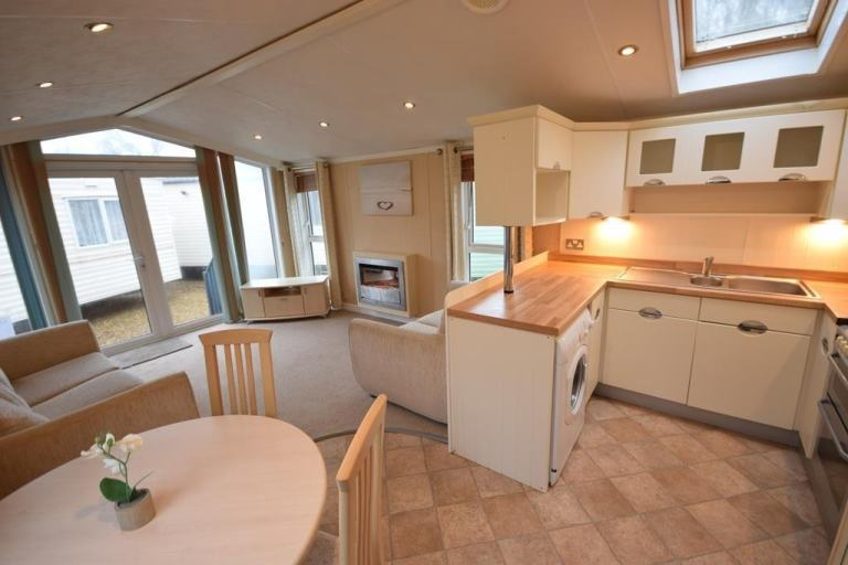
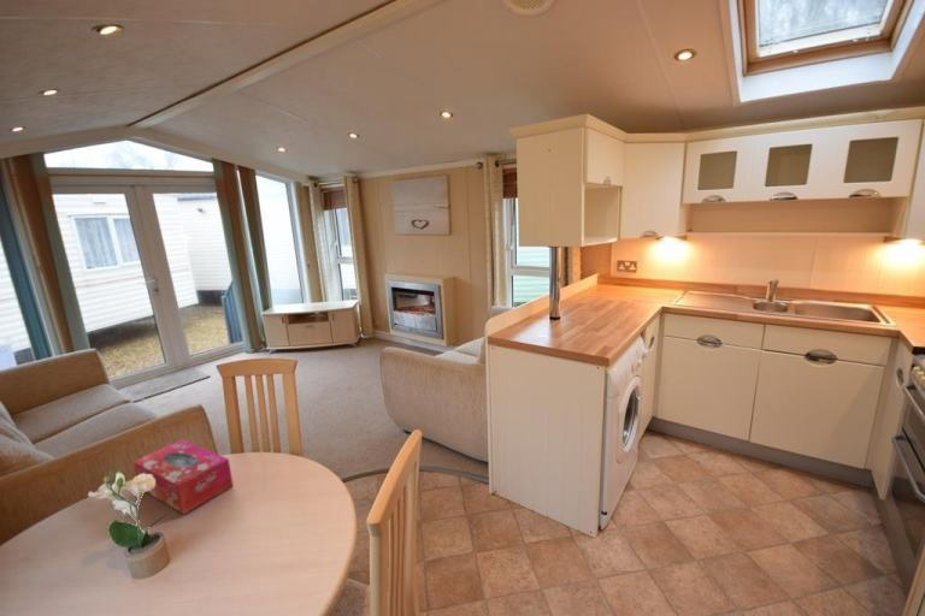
+ tissue box (183, 473)
